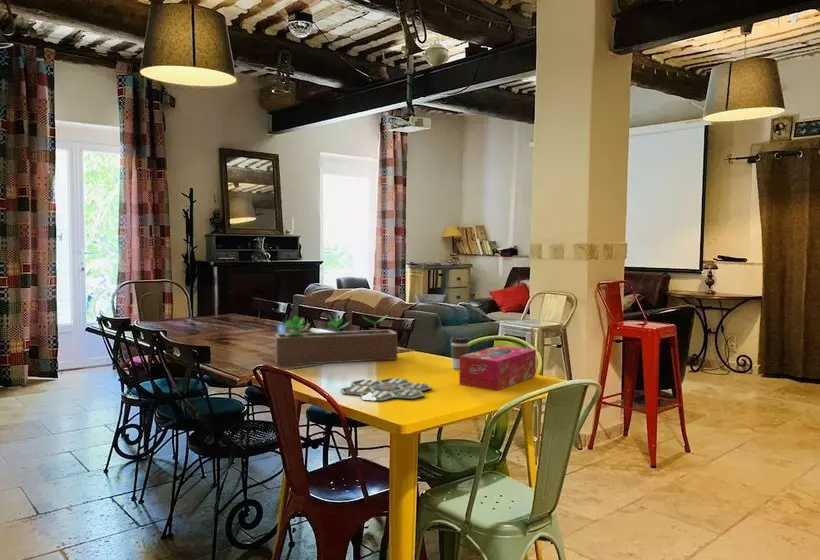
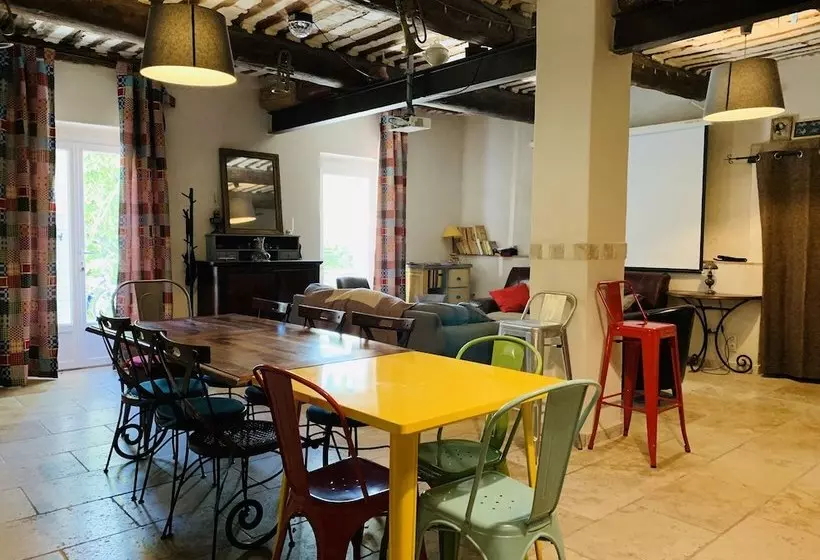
- succulent planter (336, 337)
- tissue box (498, 366)
- board game (386, 388)
- coffee cup (459, 352)
